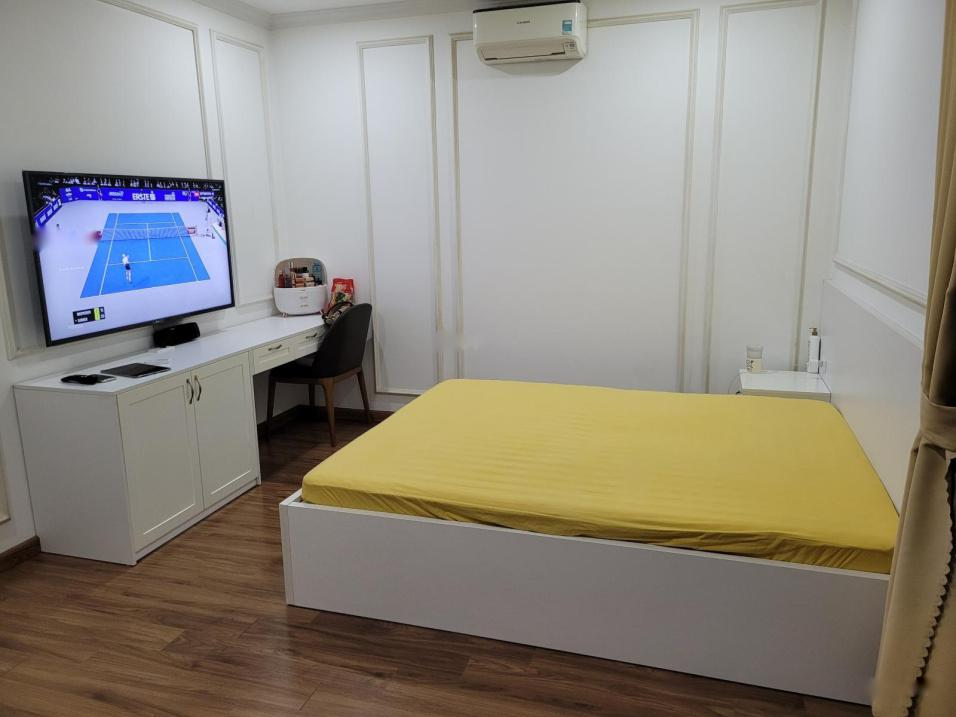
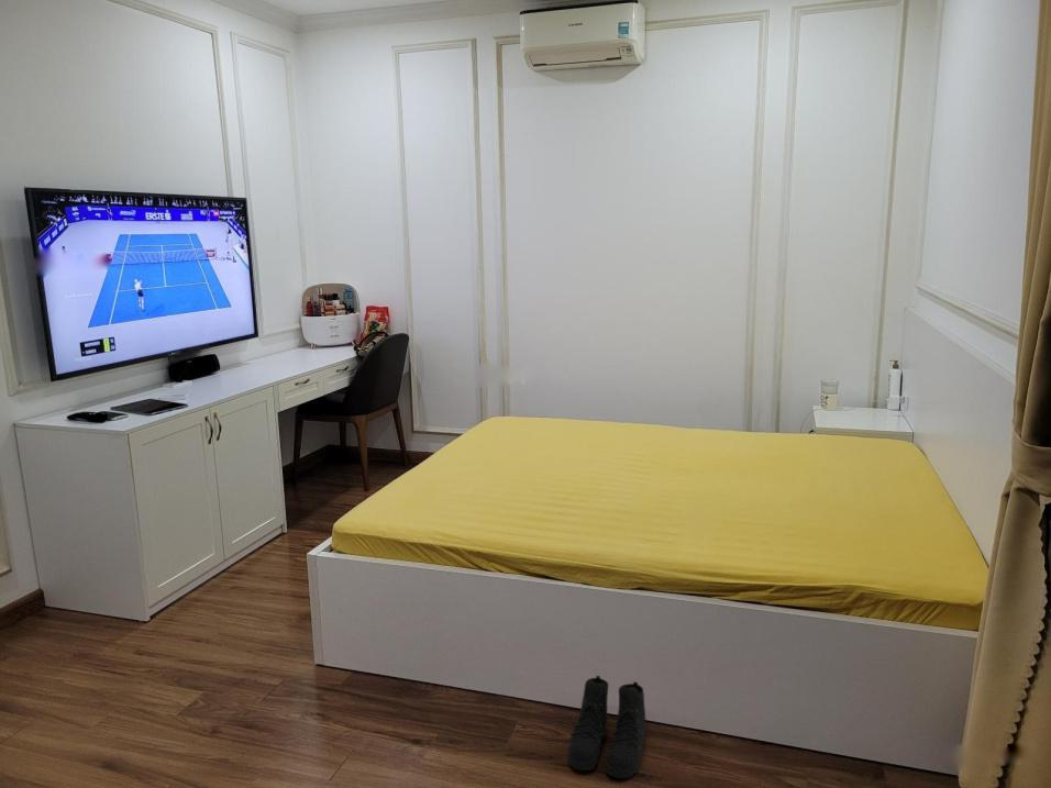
+ boots (606, 720)
